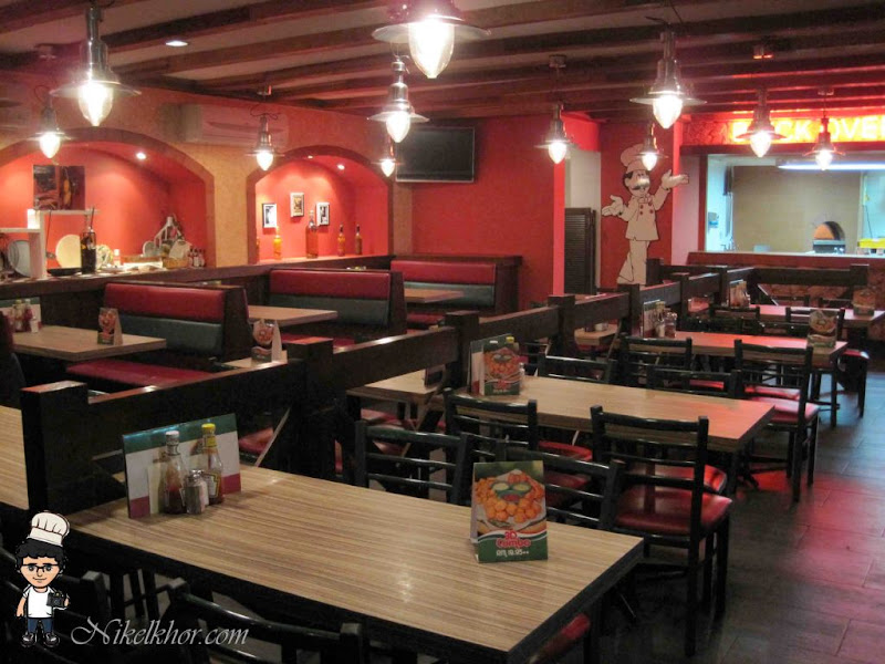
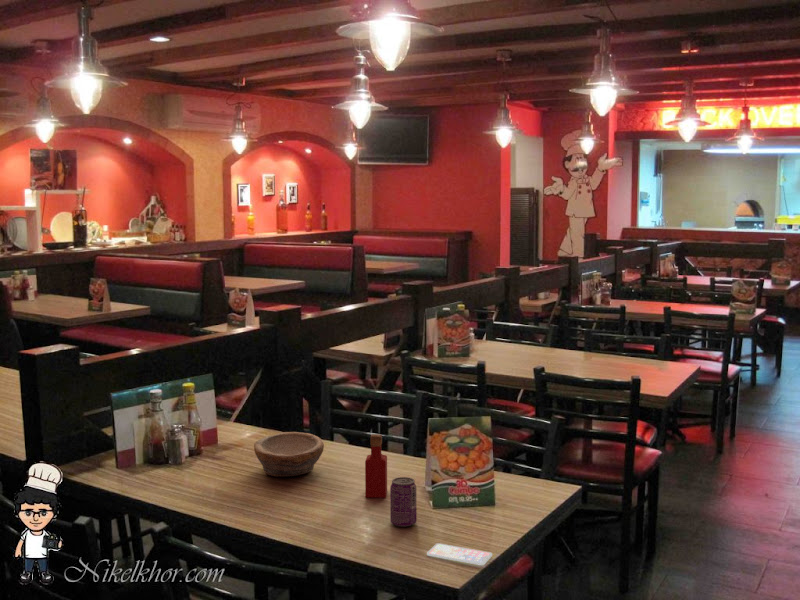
+ tabasco sauce (376, 464)
+ smartphone (459, 554)
+ beverage can (403, 502)
+ bowl (289, 456)
